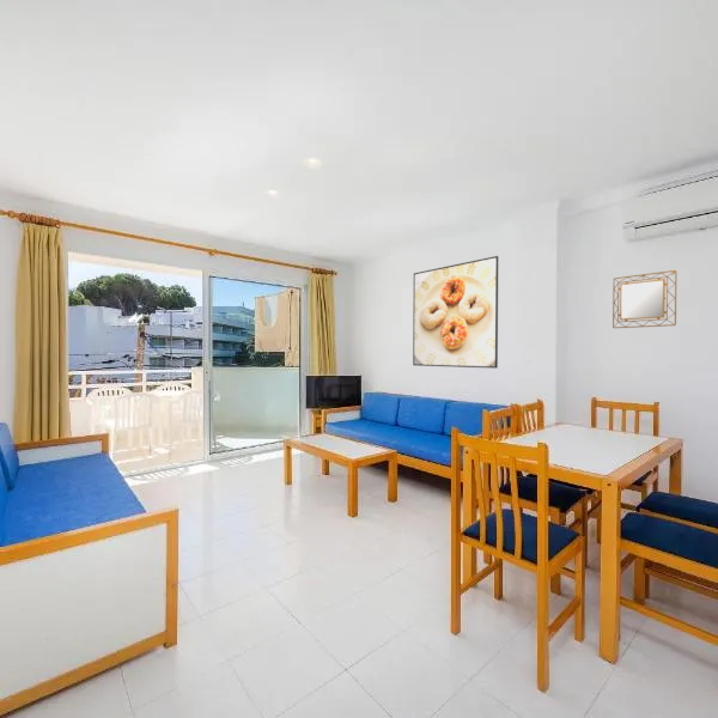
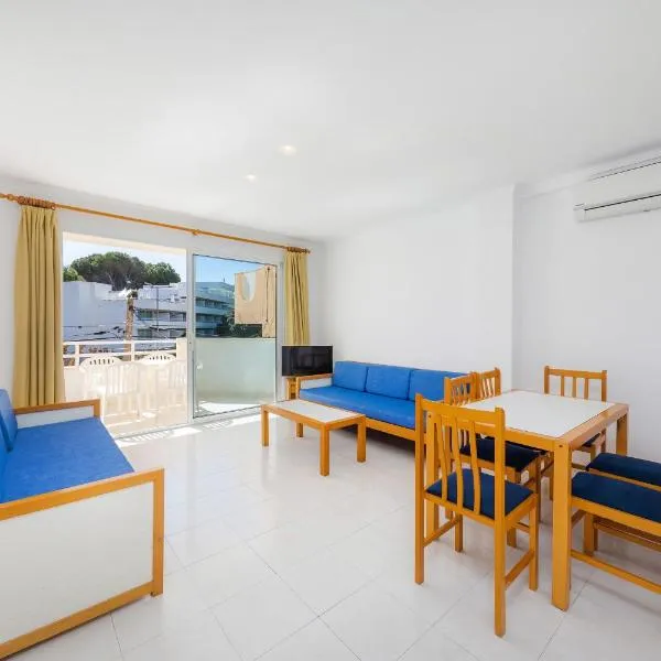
- home mirror (641, 300)
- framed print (451, 316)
